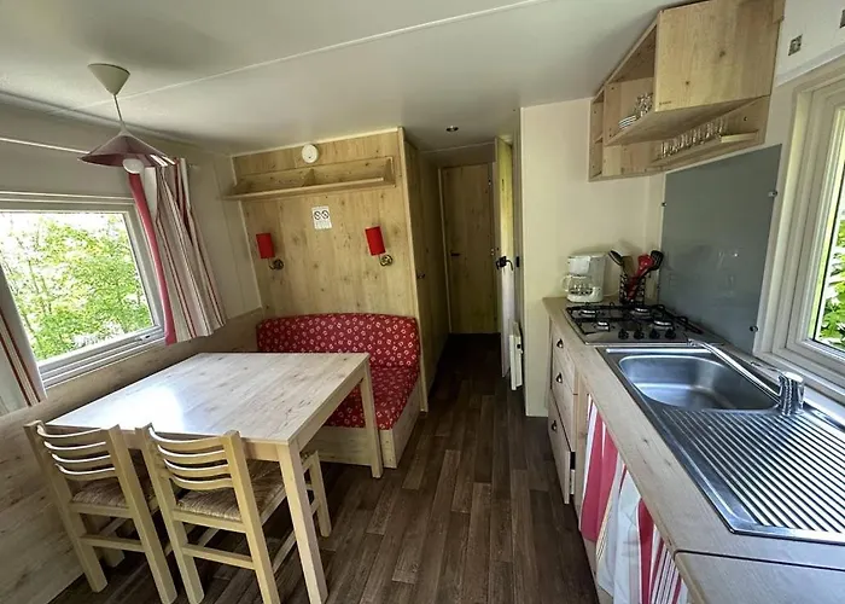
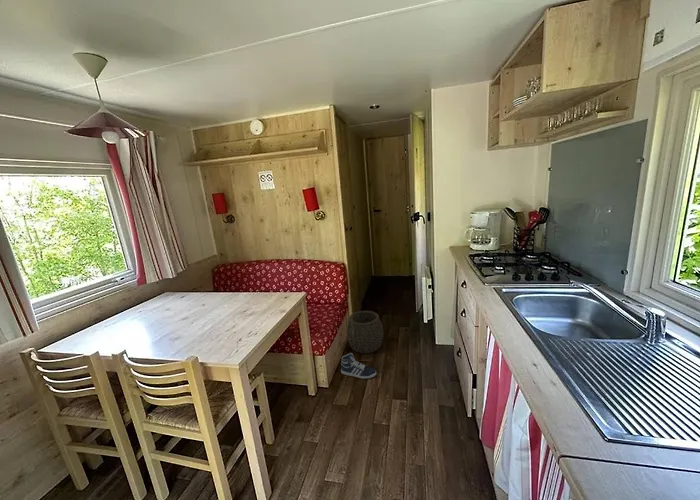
+ sneaker (357, 365)
+ woven basket (364, 331)
